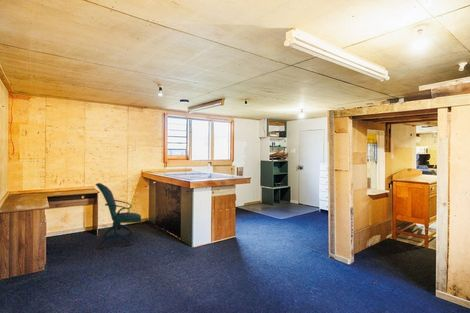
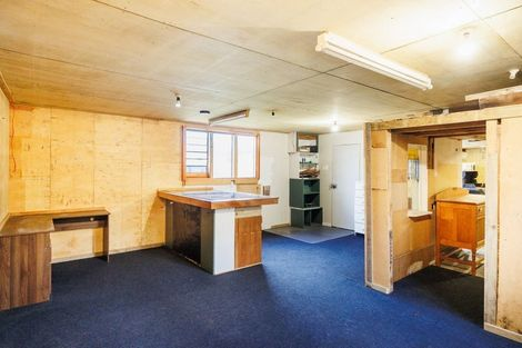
- office chair (119, 210)
